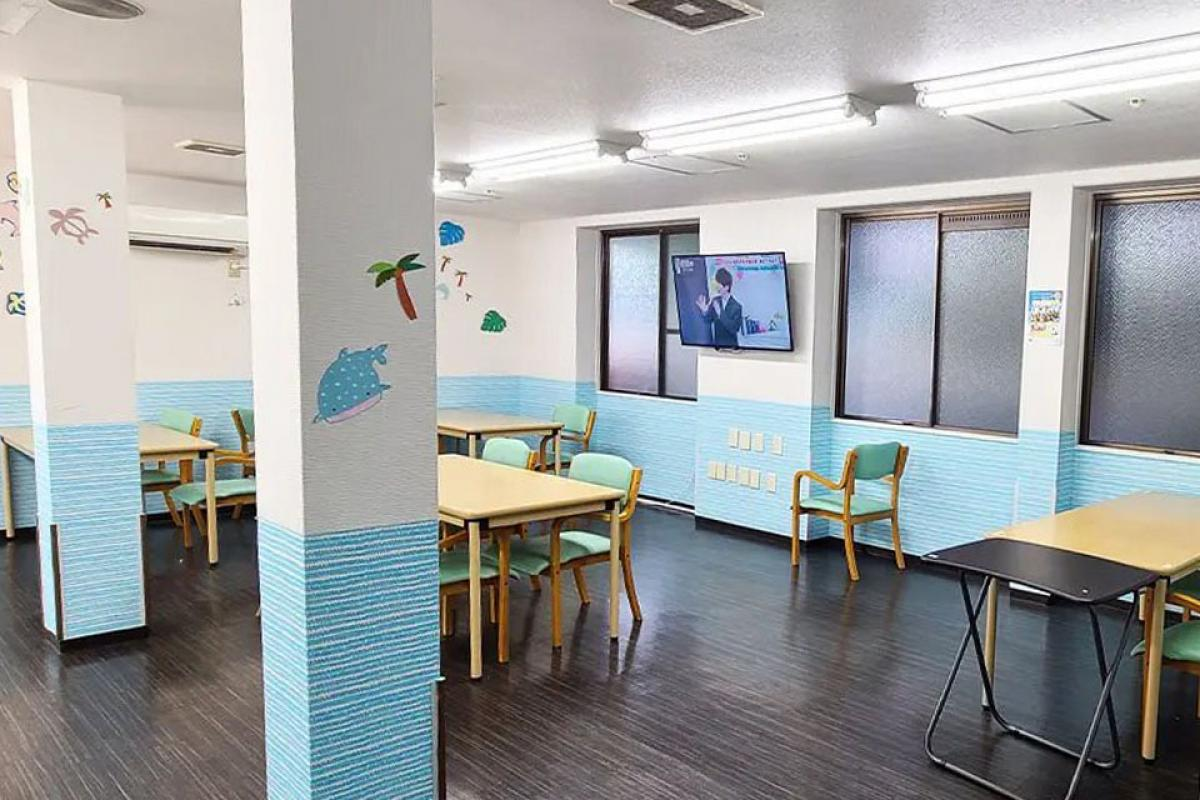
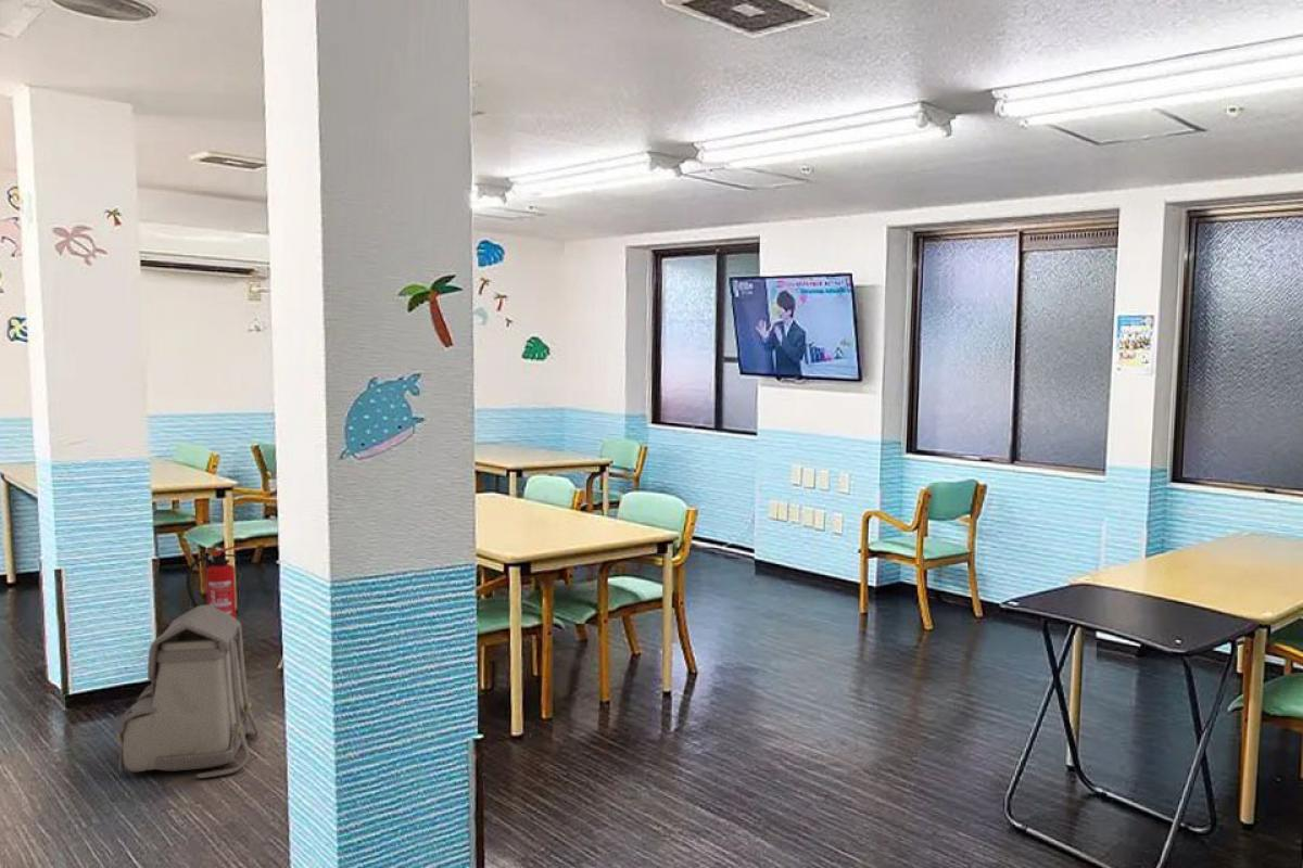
+ fire extinguisher (214, 592)
+ backpack (191, 685)
